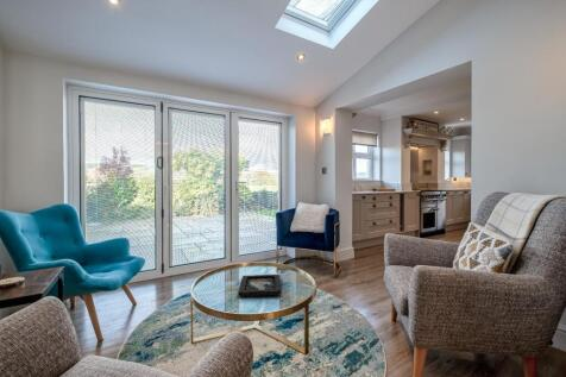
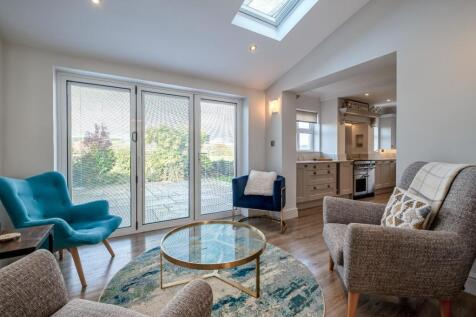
- decorative tray (260, 284)
